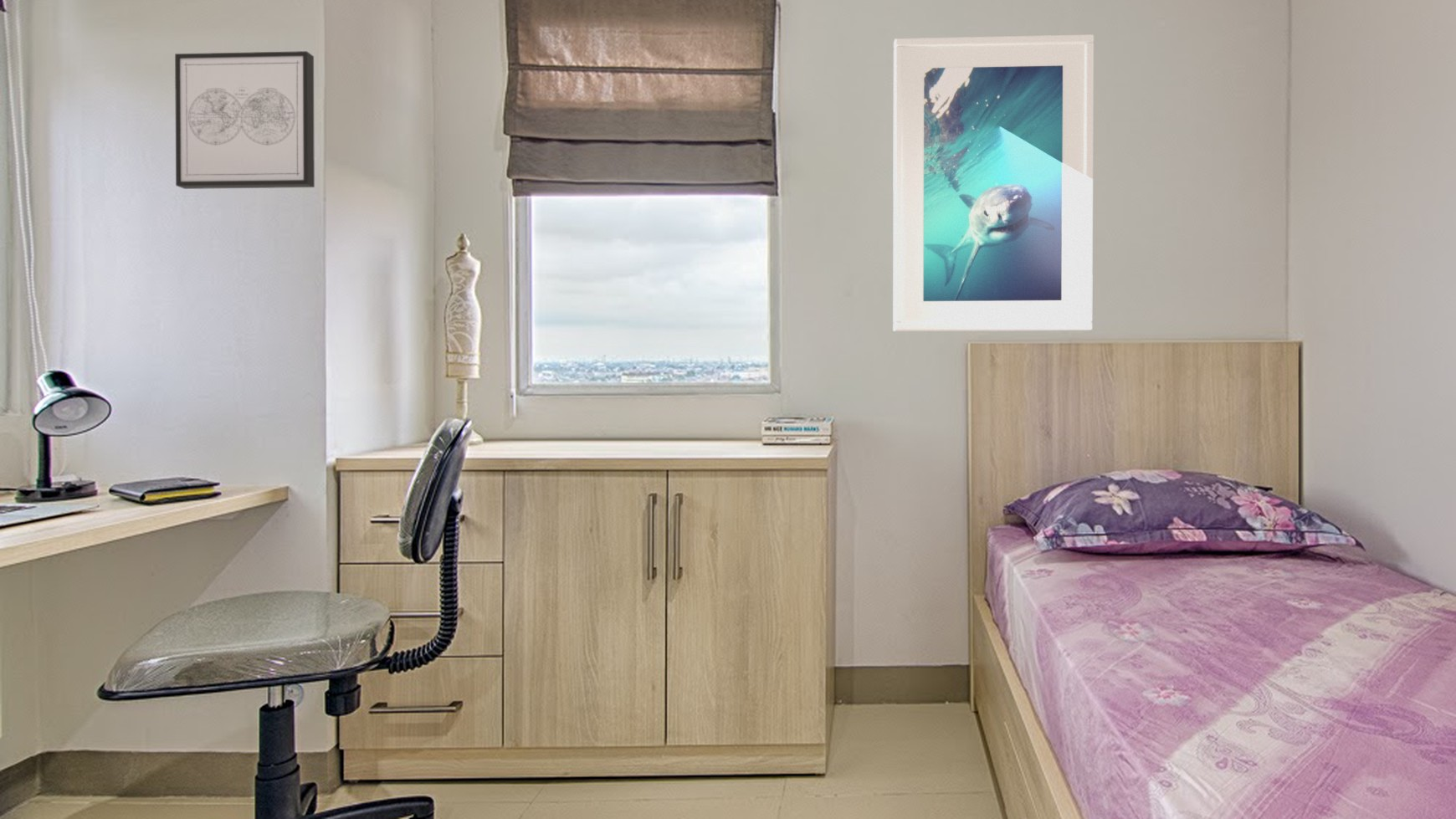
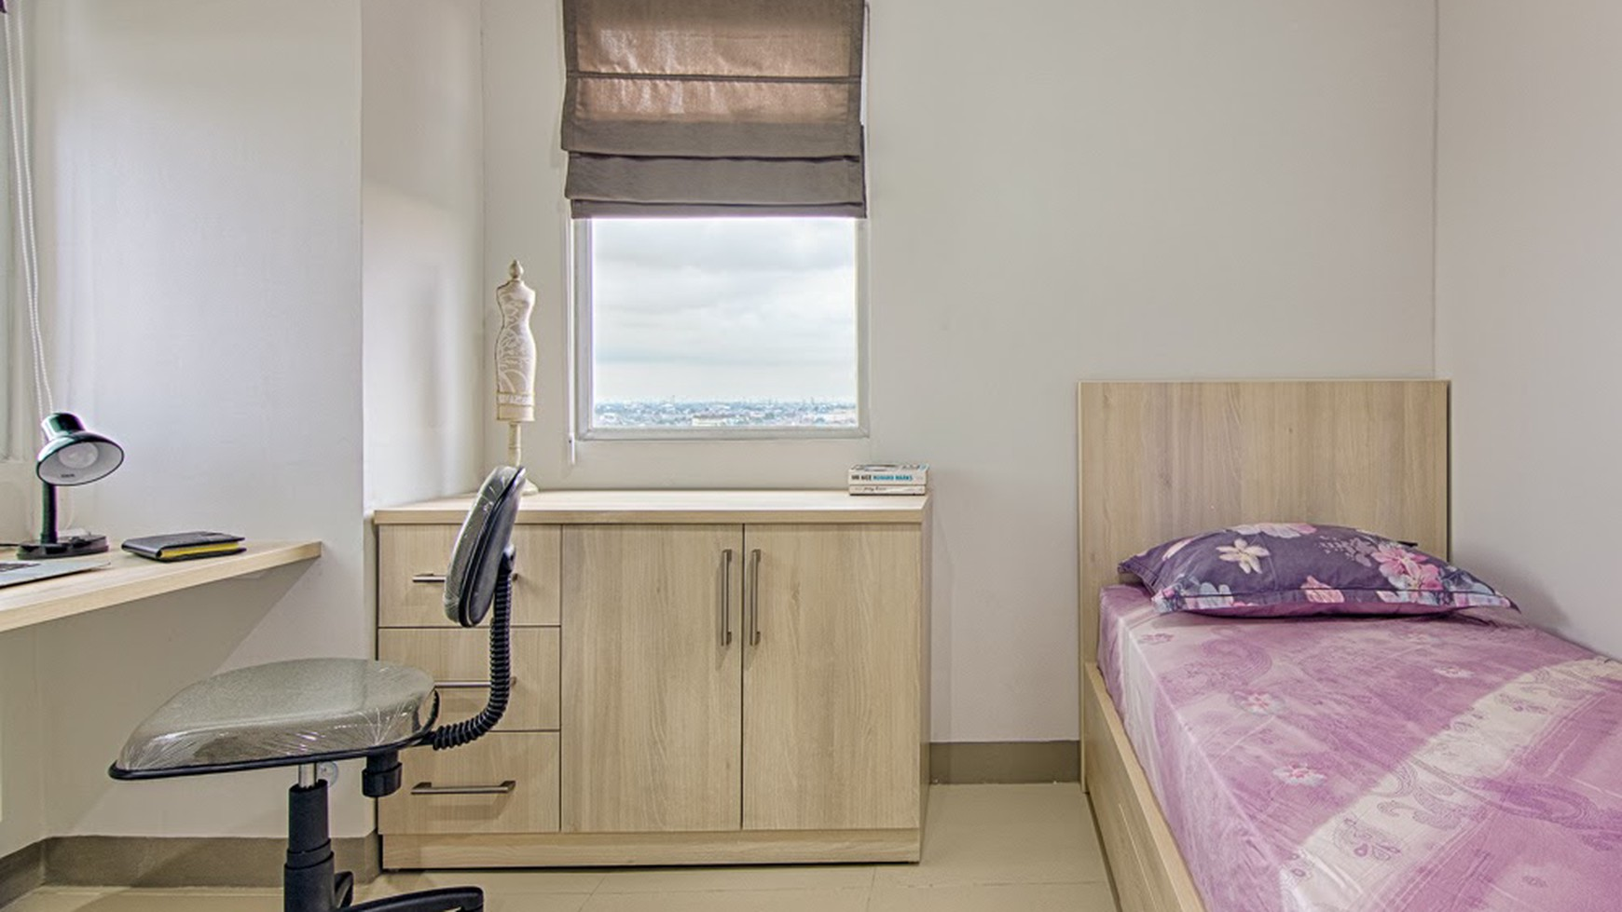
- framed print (992, 184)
- wall art (244, 120)
